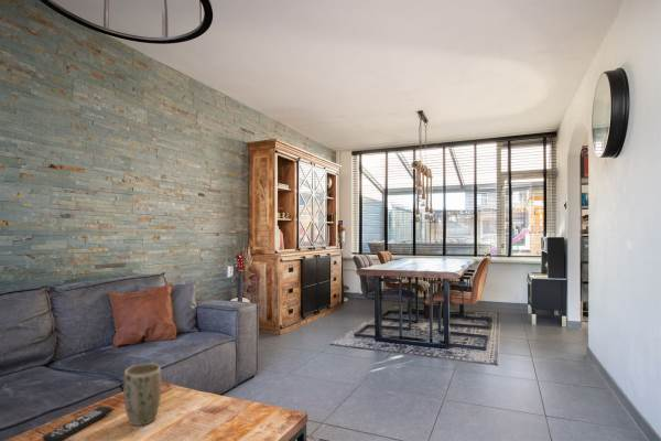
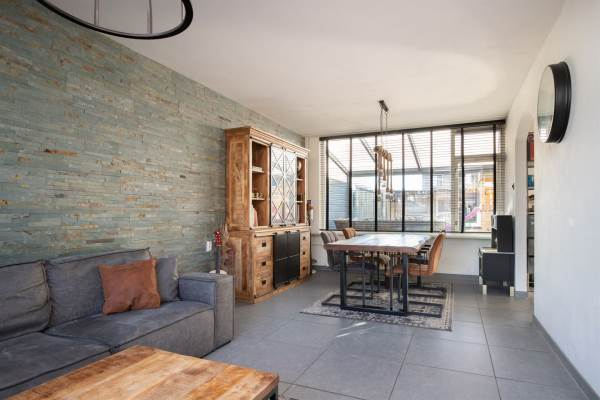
- remote control (79, 423)
- plant pot (142, 394)
